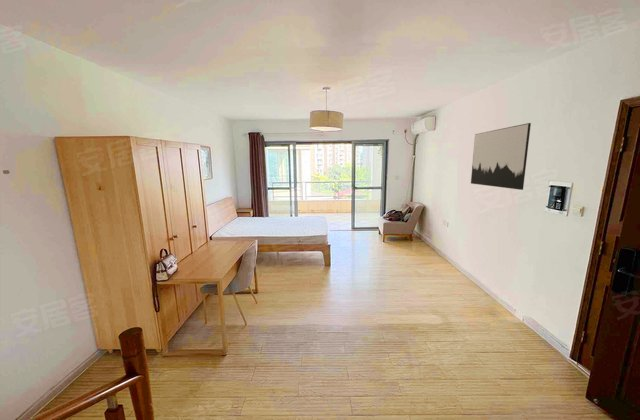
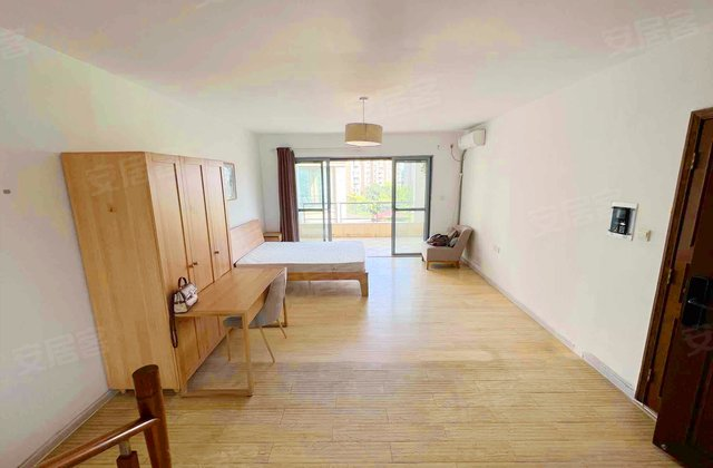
- wall art (495, 158)
